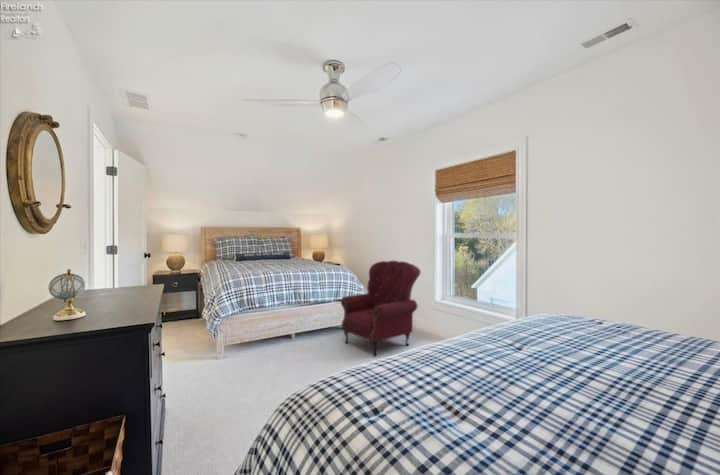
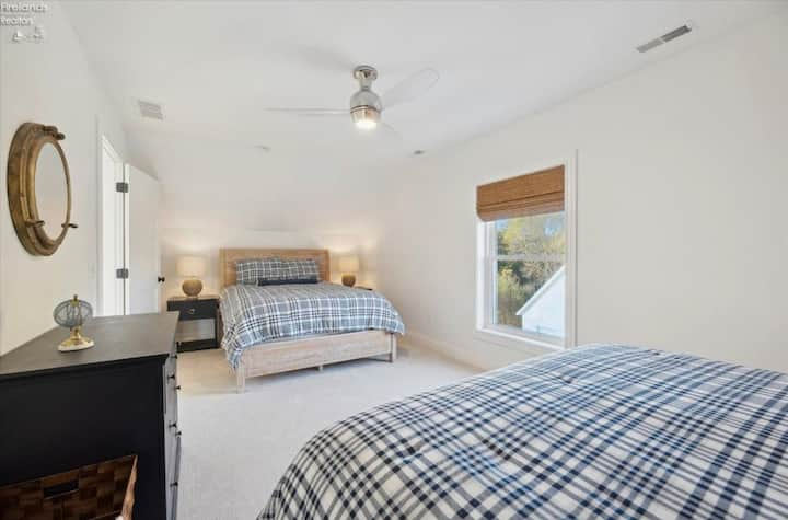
- armchair (380, 302)
